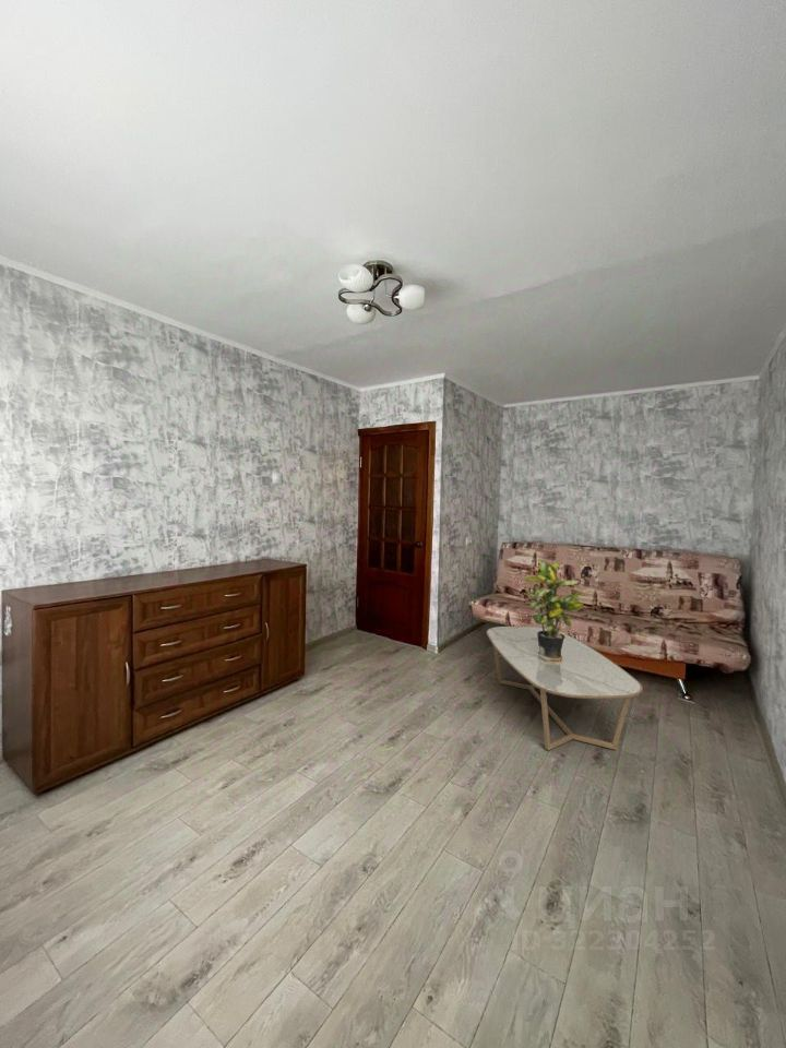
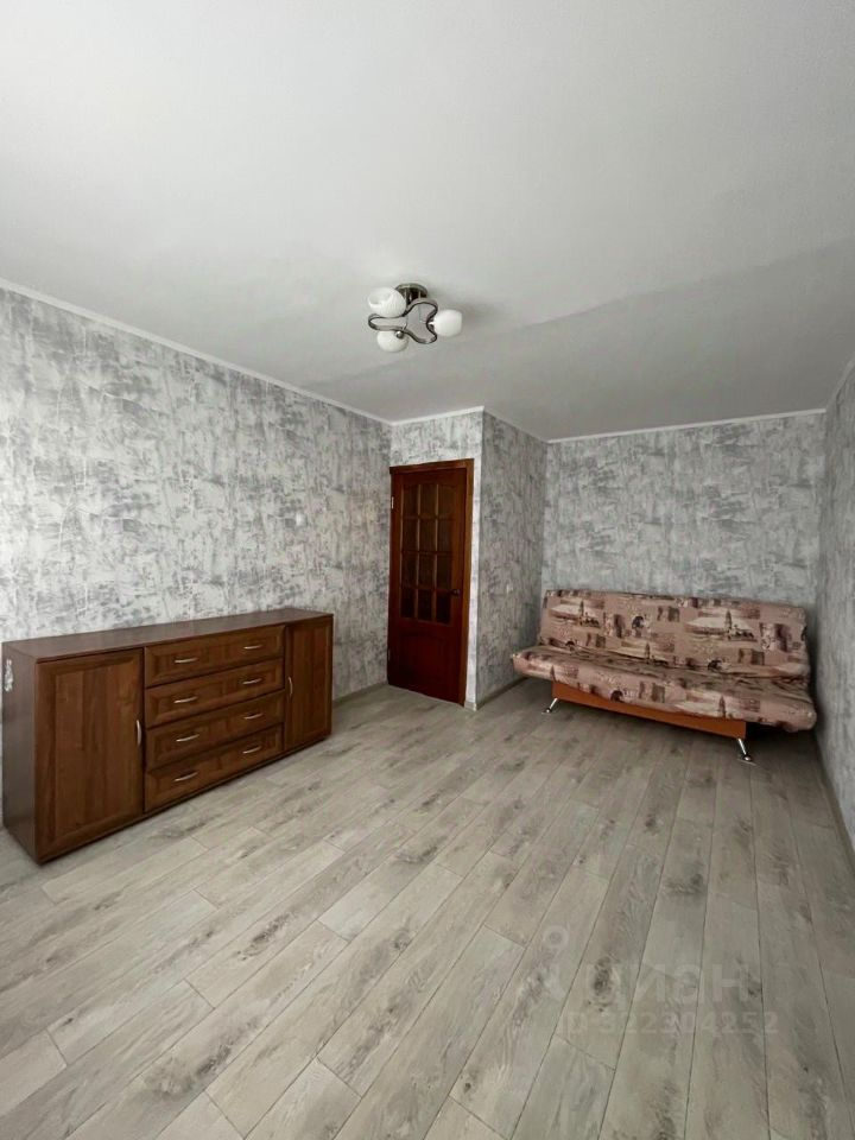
- coffee table (549, 681)
- potted plant (551, 609)
